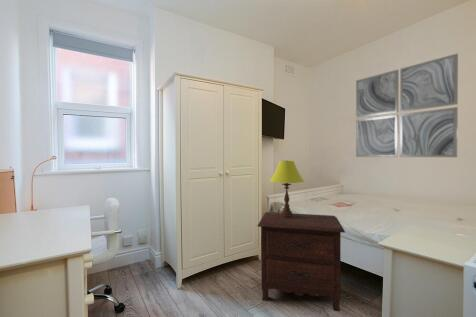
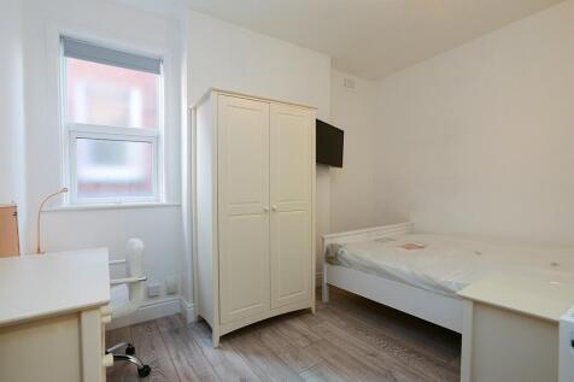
- table lamp (286, 188)
- nightstand (299, 256)
- wall art (400, 114)
